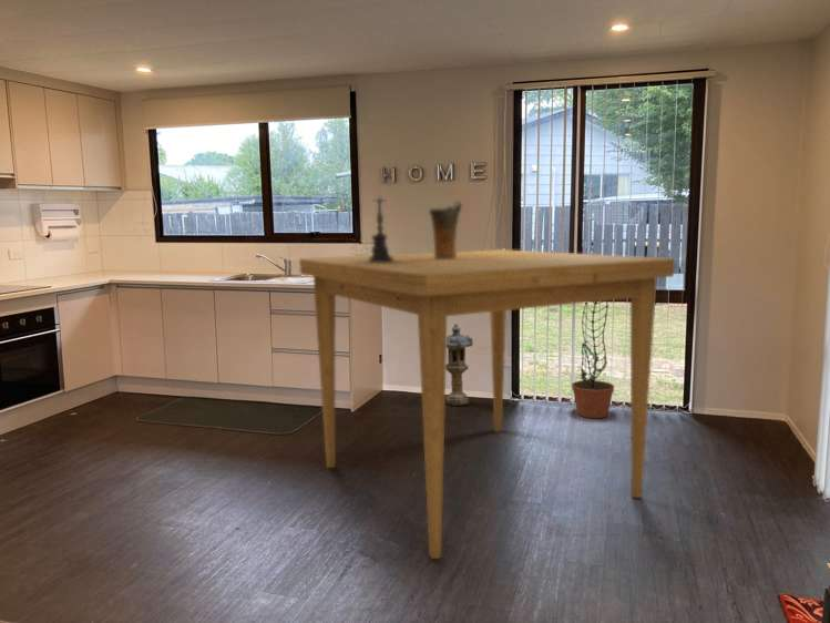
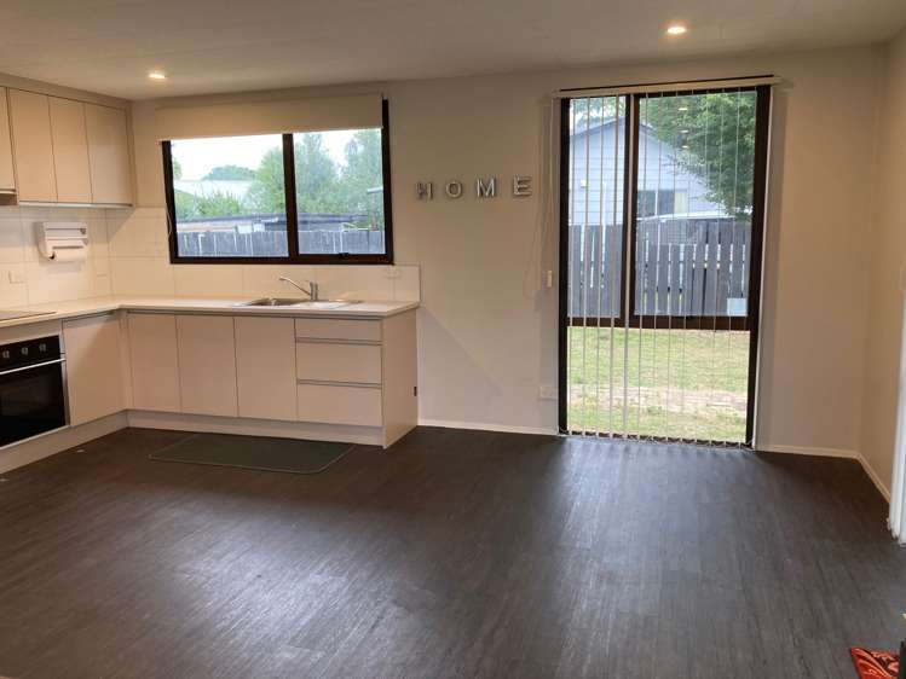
- candle holder (379, 225)
- vase (444, 228)
- decorative plant (593, 346)
- lantern (457, 362)
- dining table (492, 371)
